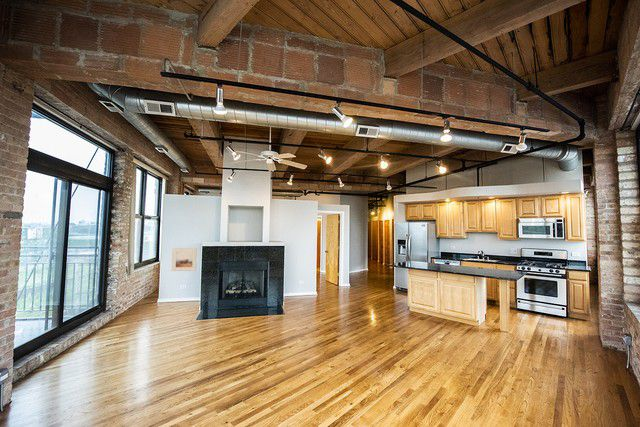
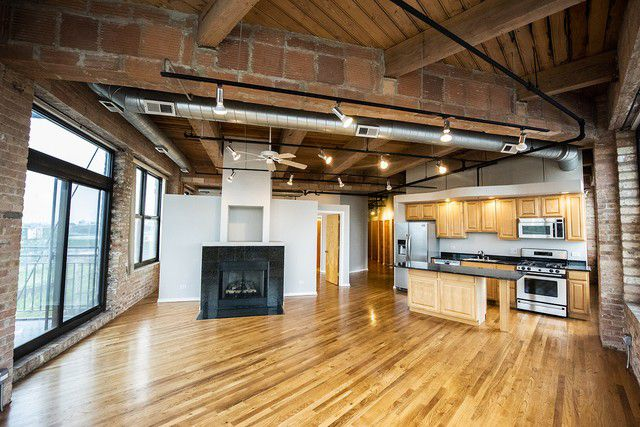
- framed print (184, 259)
